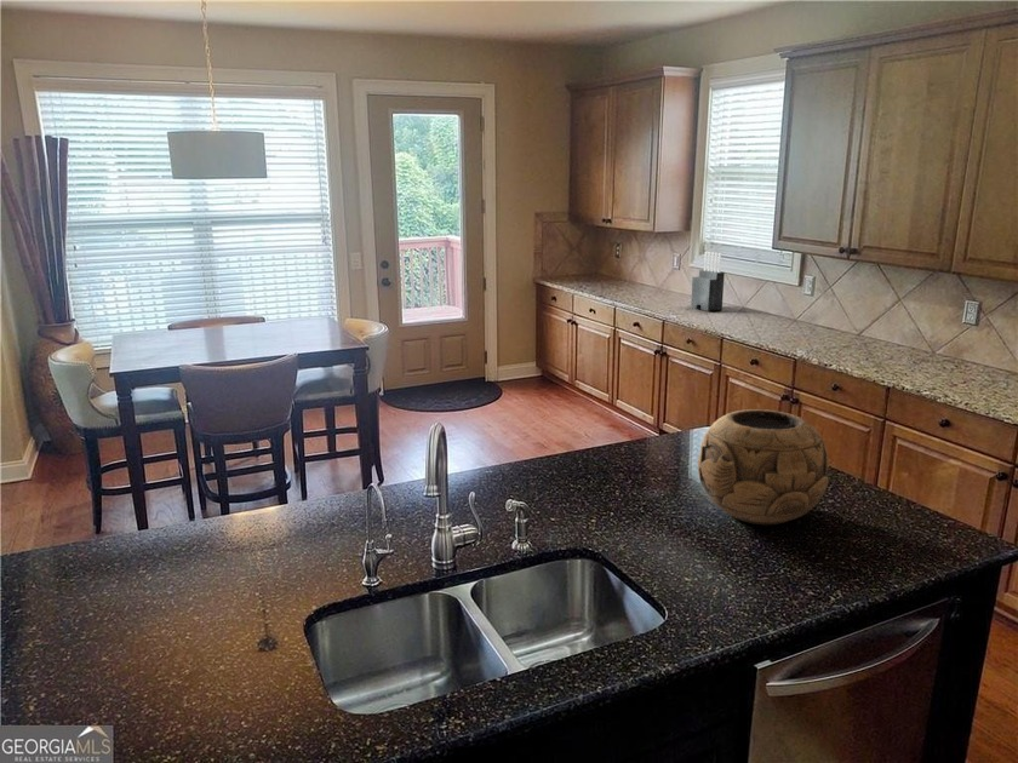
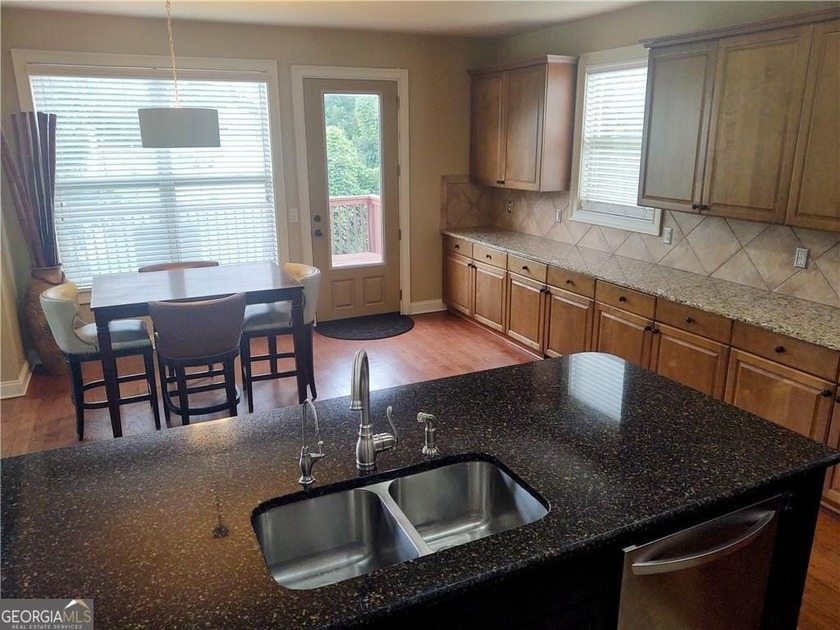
- knife block (705, 280)
- decorative bowl (761, 465)
